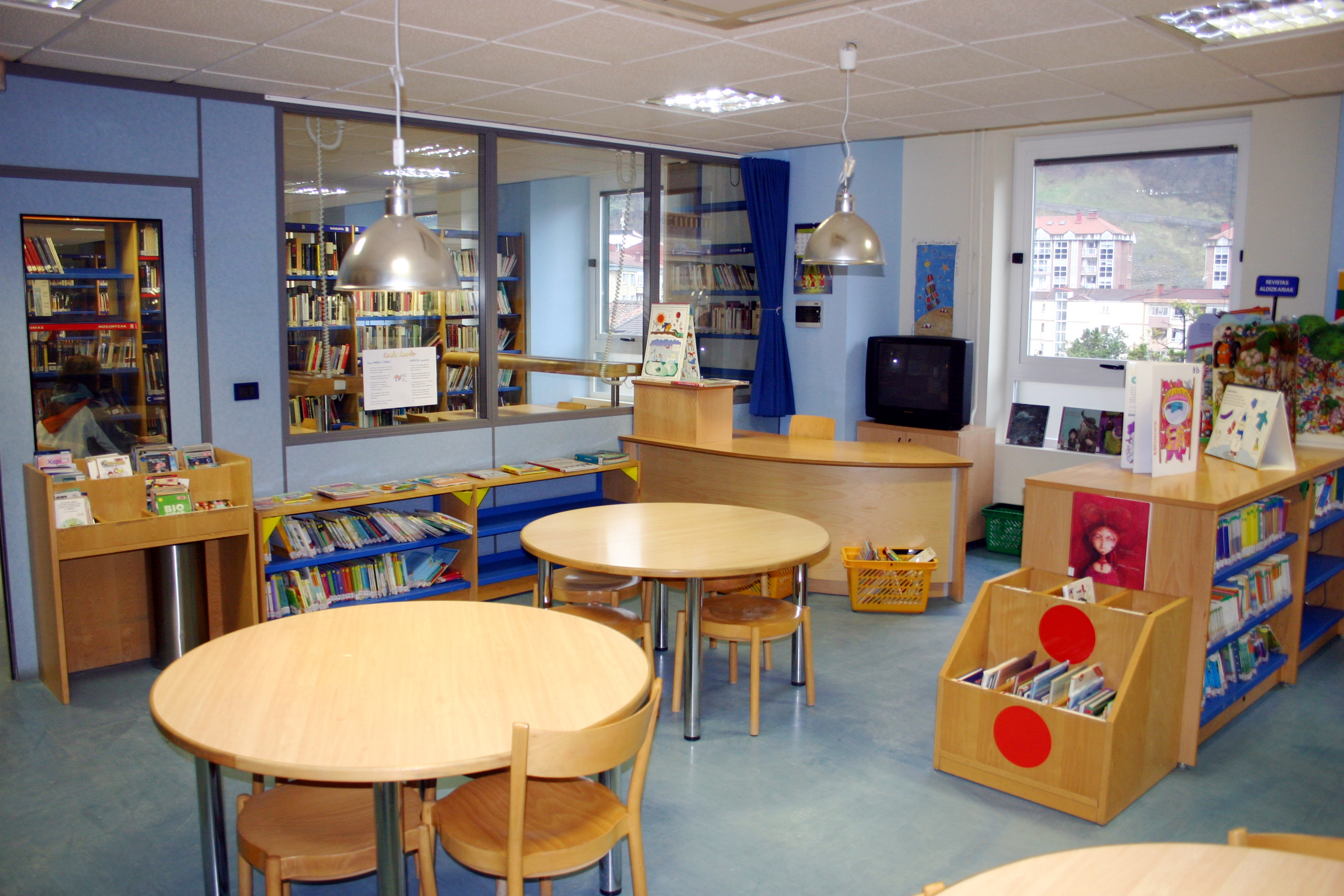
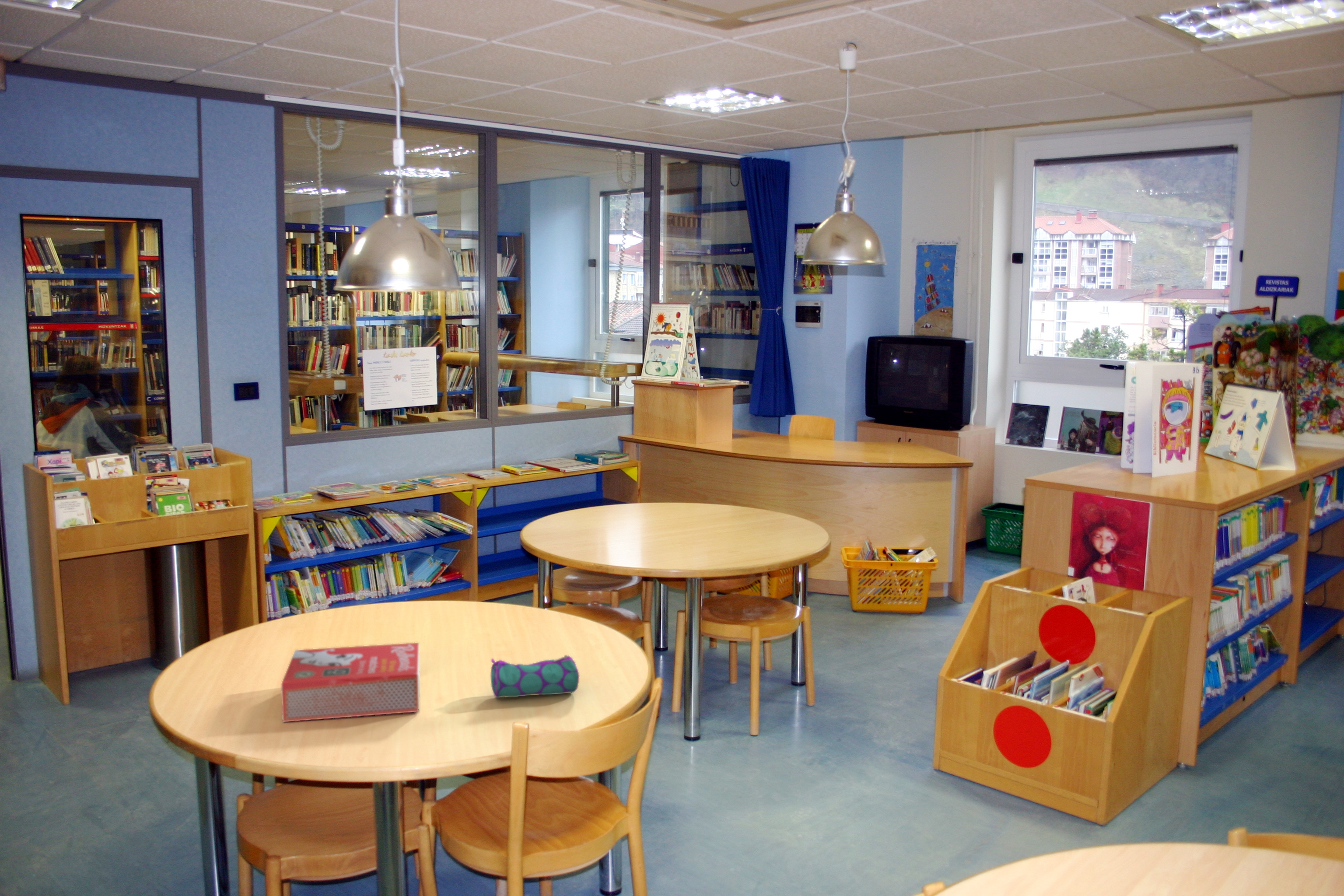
+ pencil case (534, 676)
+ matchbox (355, 680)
